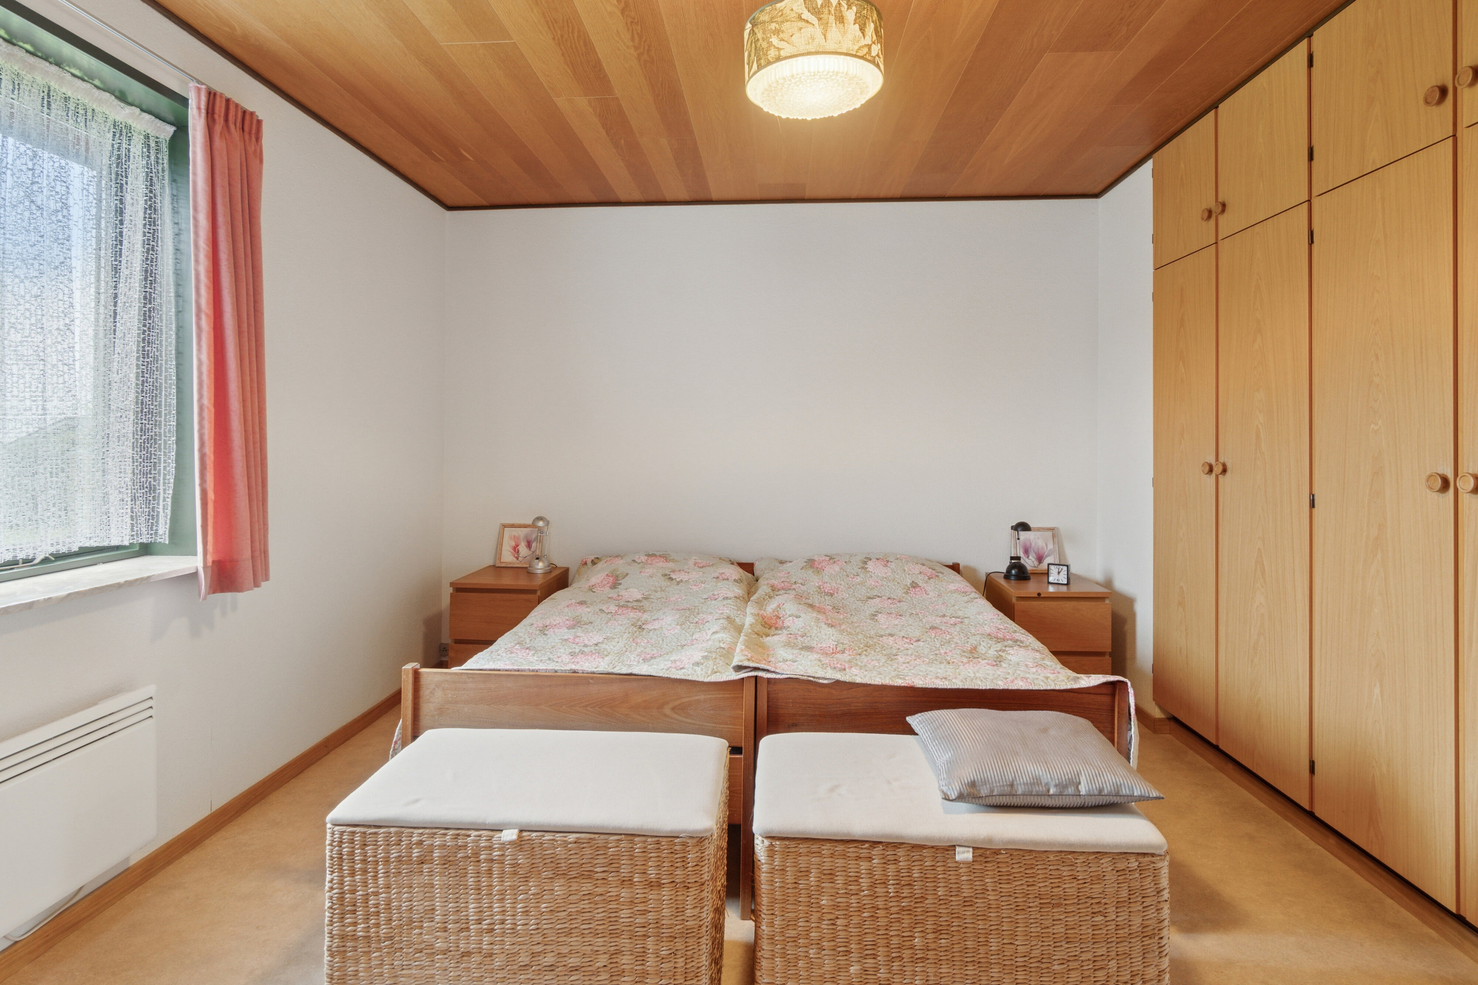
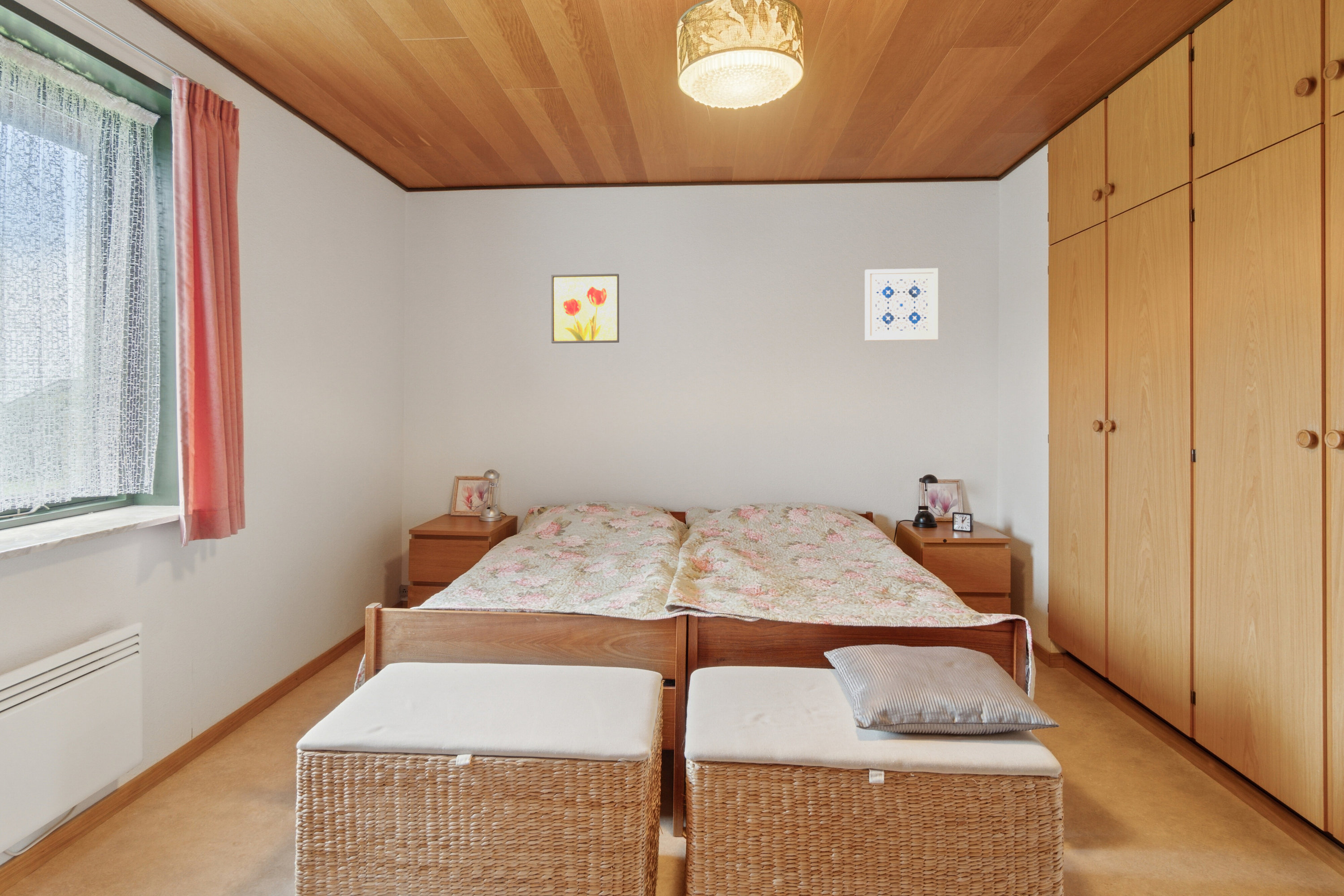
+ wall art (901, 305)
+ wall art (585, 309)
